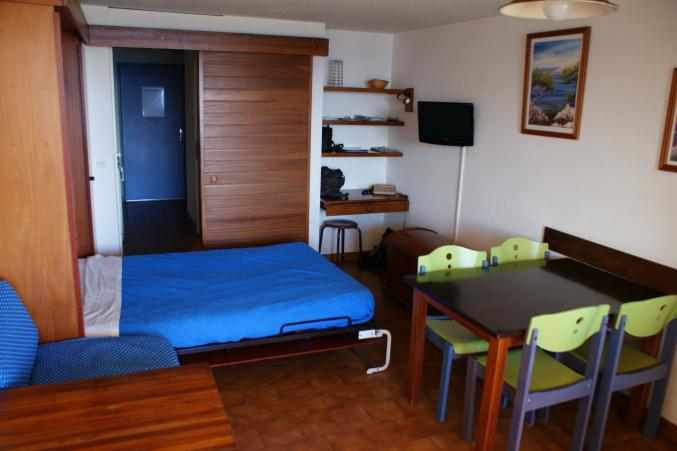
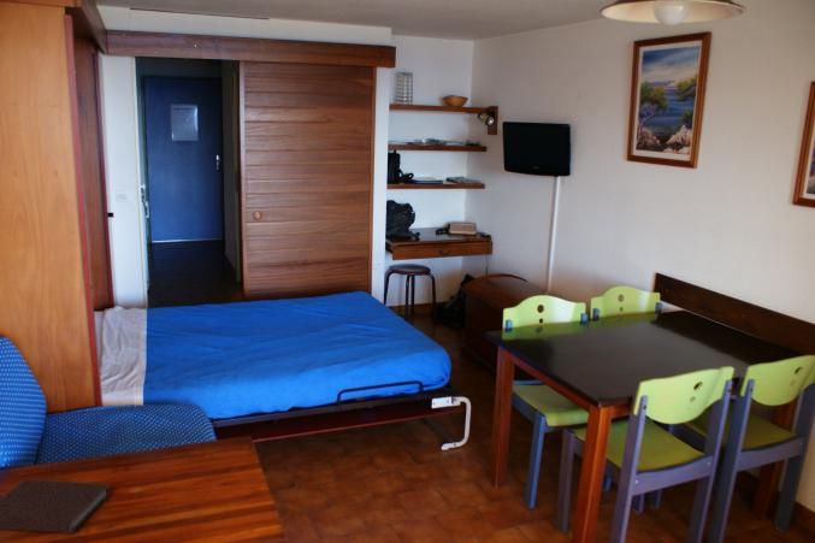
+ notebook (47, 504)
